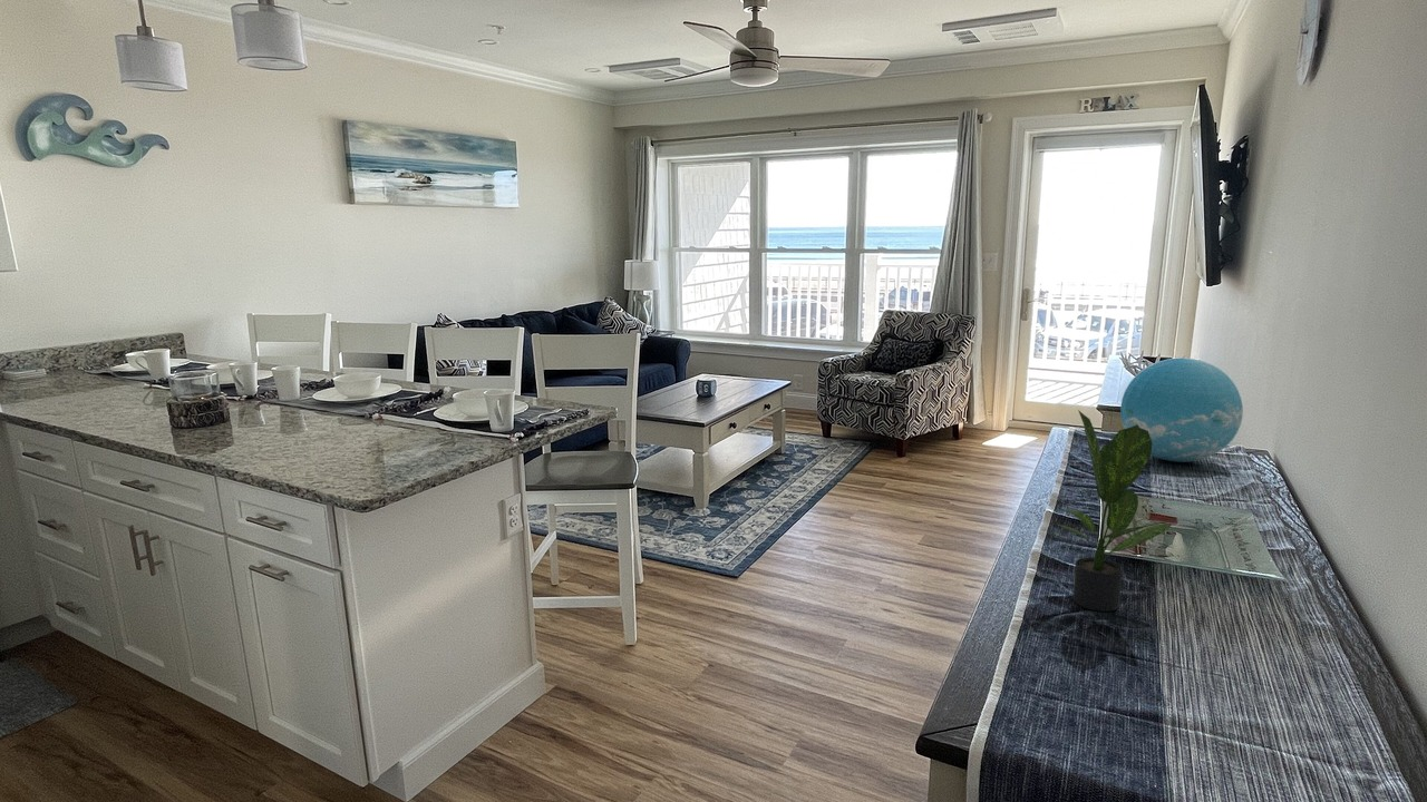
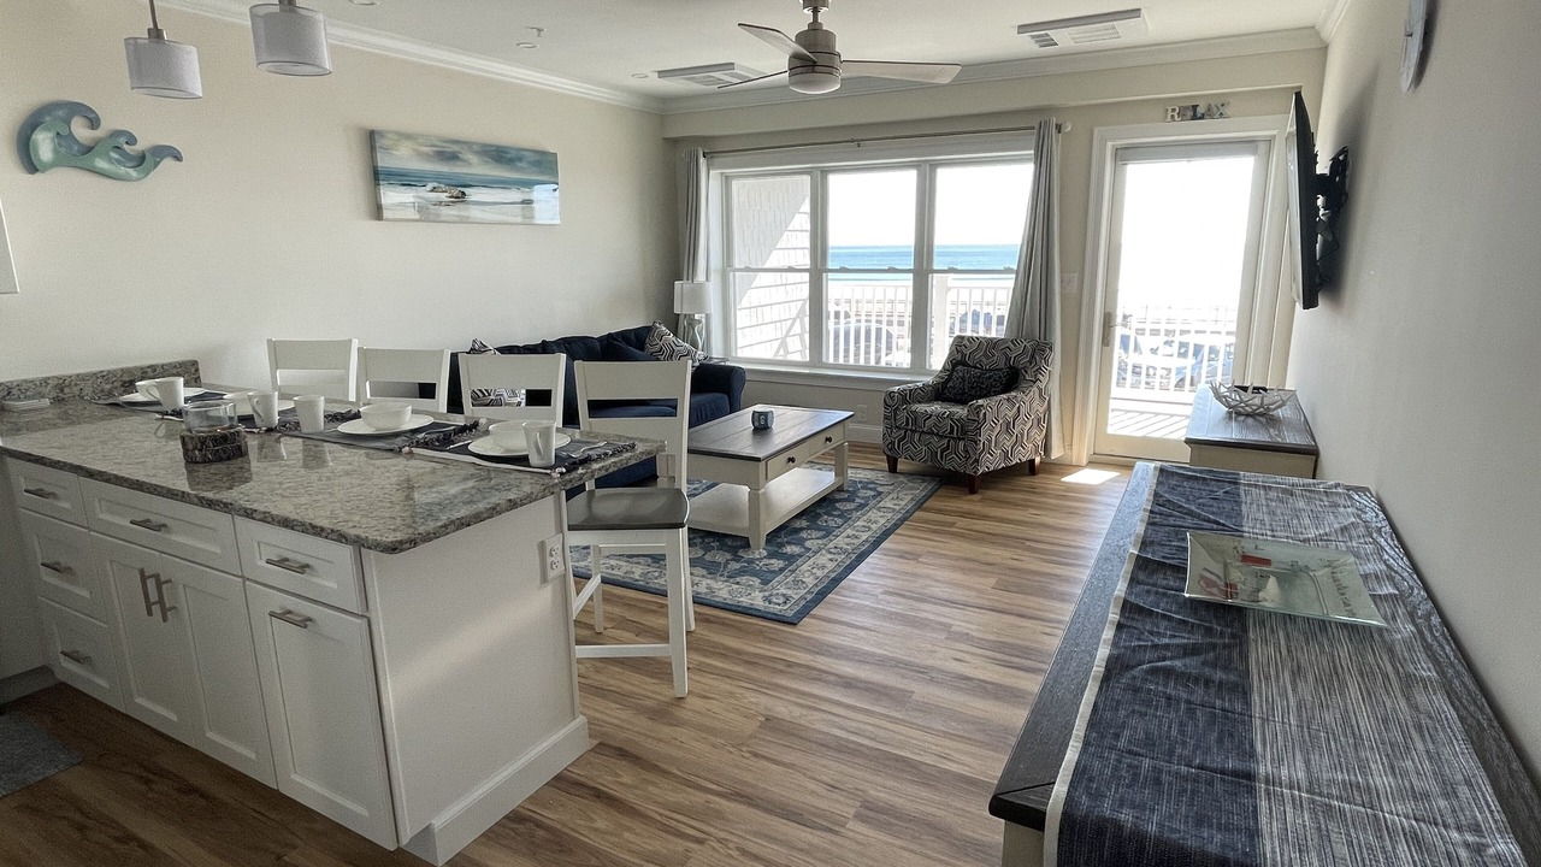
- decorative ball (1180, 410)
- potted plant (1116, 514)
